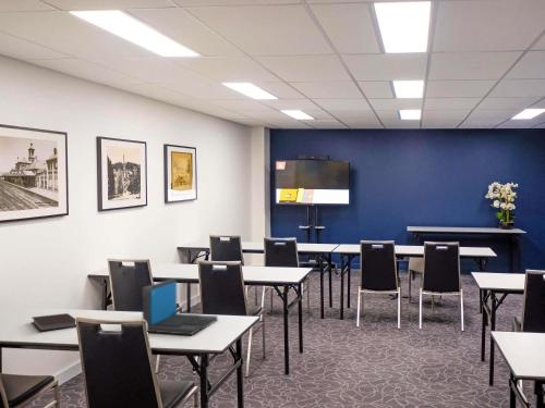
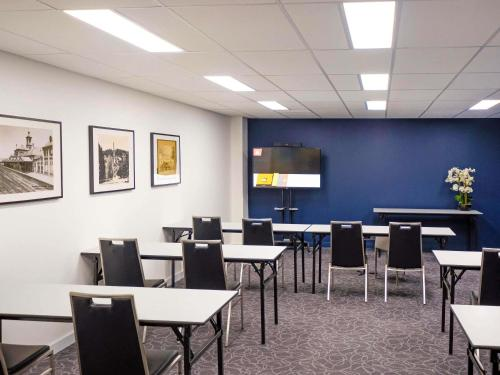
- notebook (55, 321)
- laptop (175, 305)
